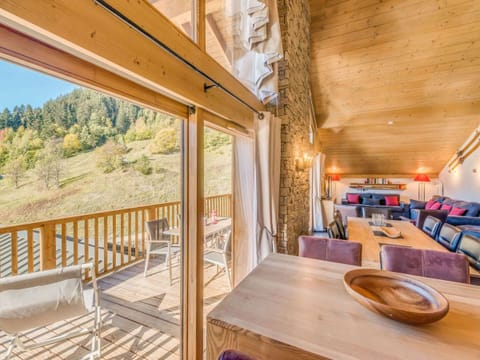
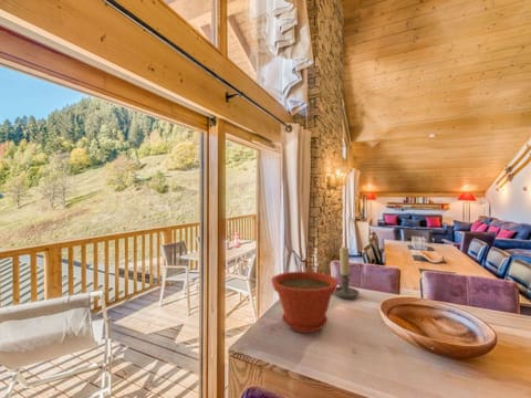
+ plant pot (304, 302)
+ candle holder (343, 270)
